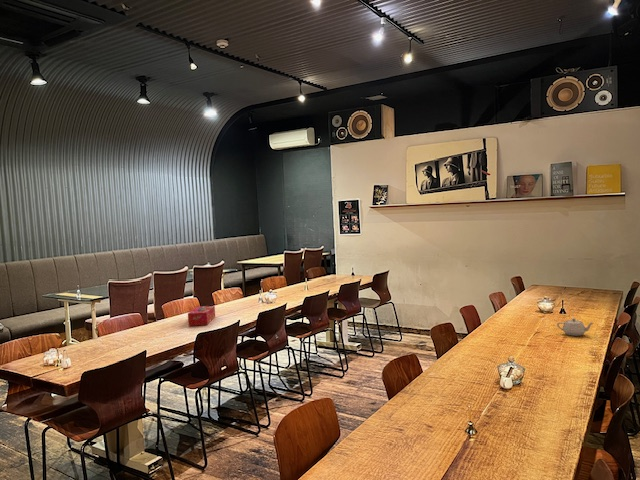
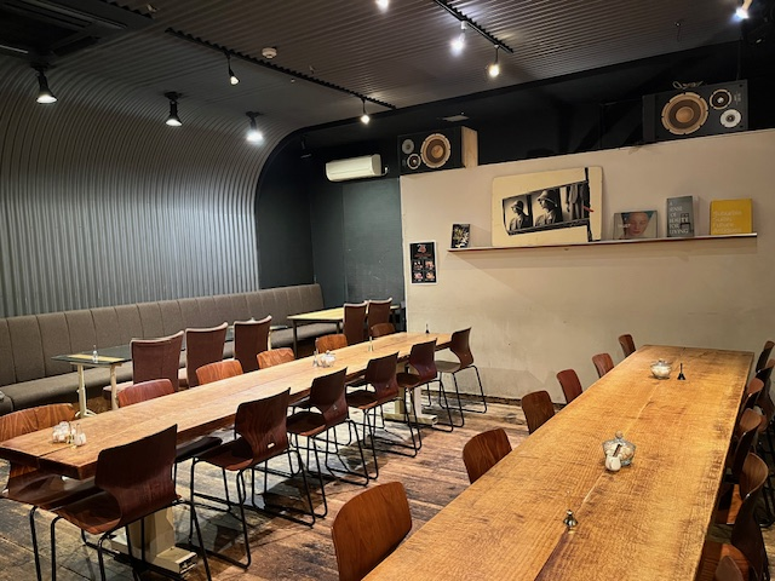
- teapot (575, 326)
- tissue box (202, 315)
